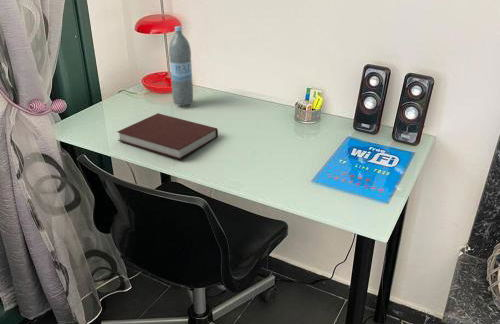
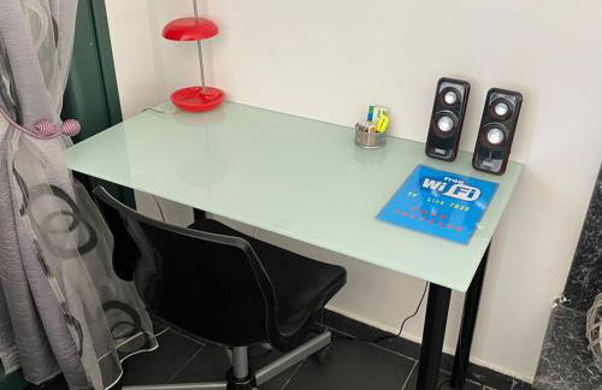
- water bottle (180, 67)
- notebook (168, 134)
